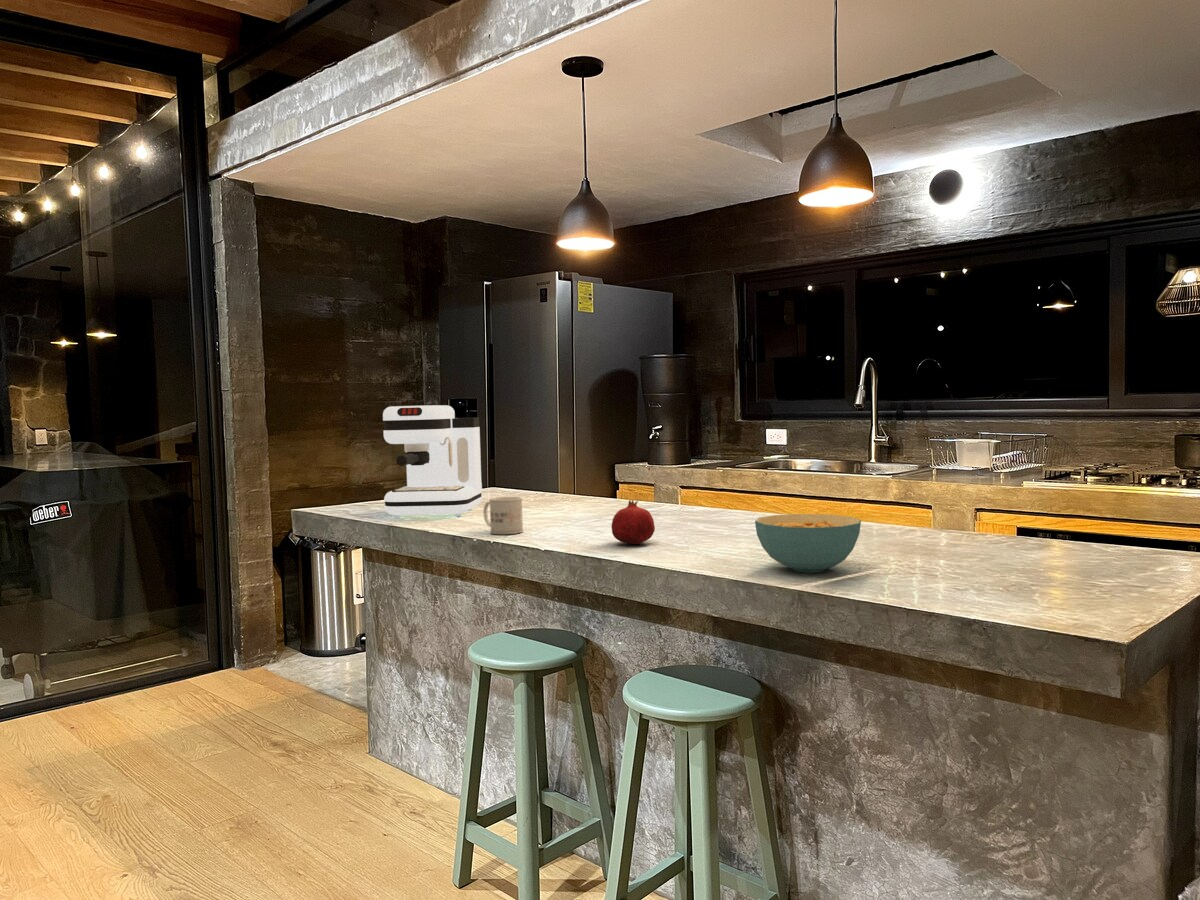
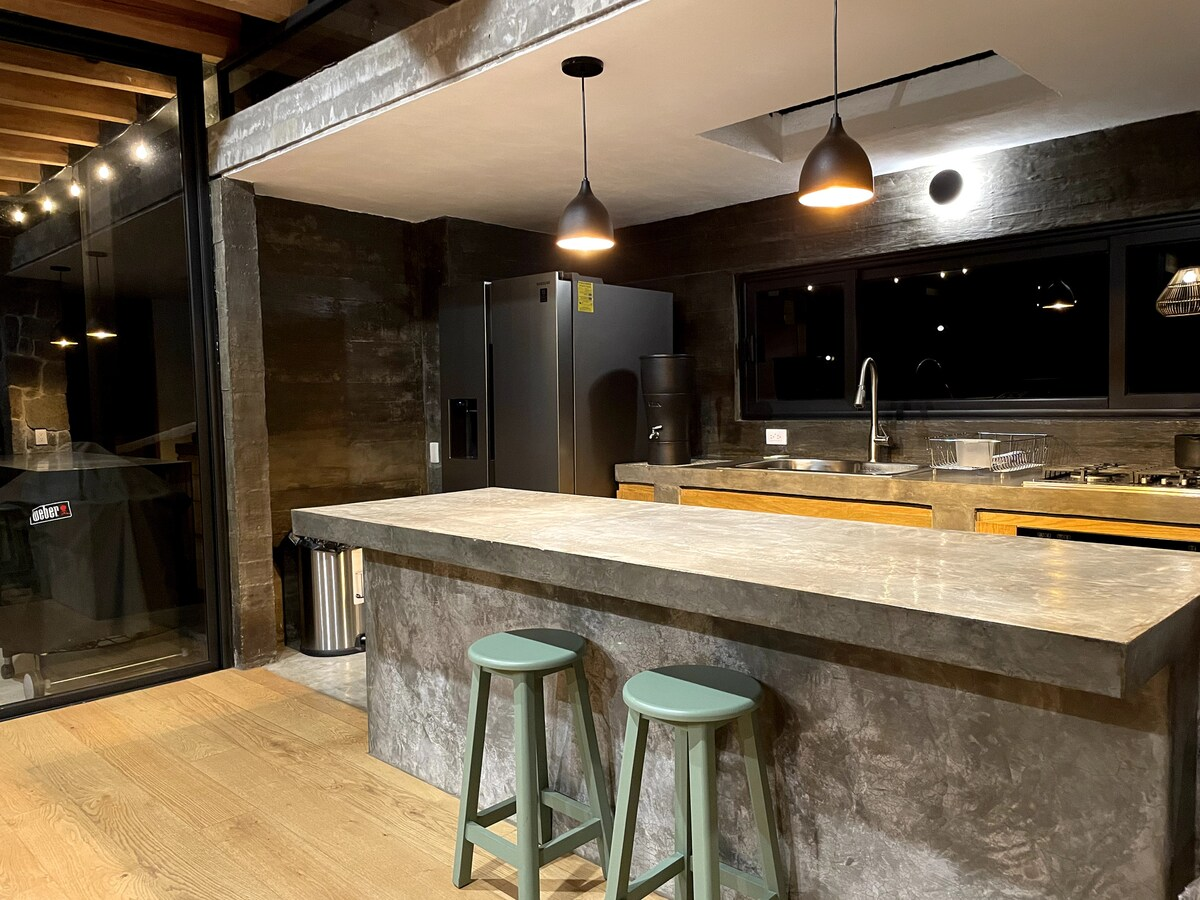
- cereal bowl (808, 545)
- coffee maker (431, 459)
- mug (500, 514)
- fruit (632, 521)
